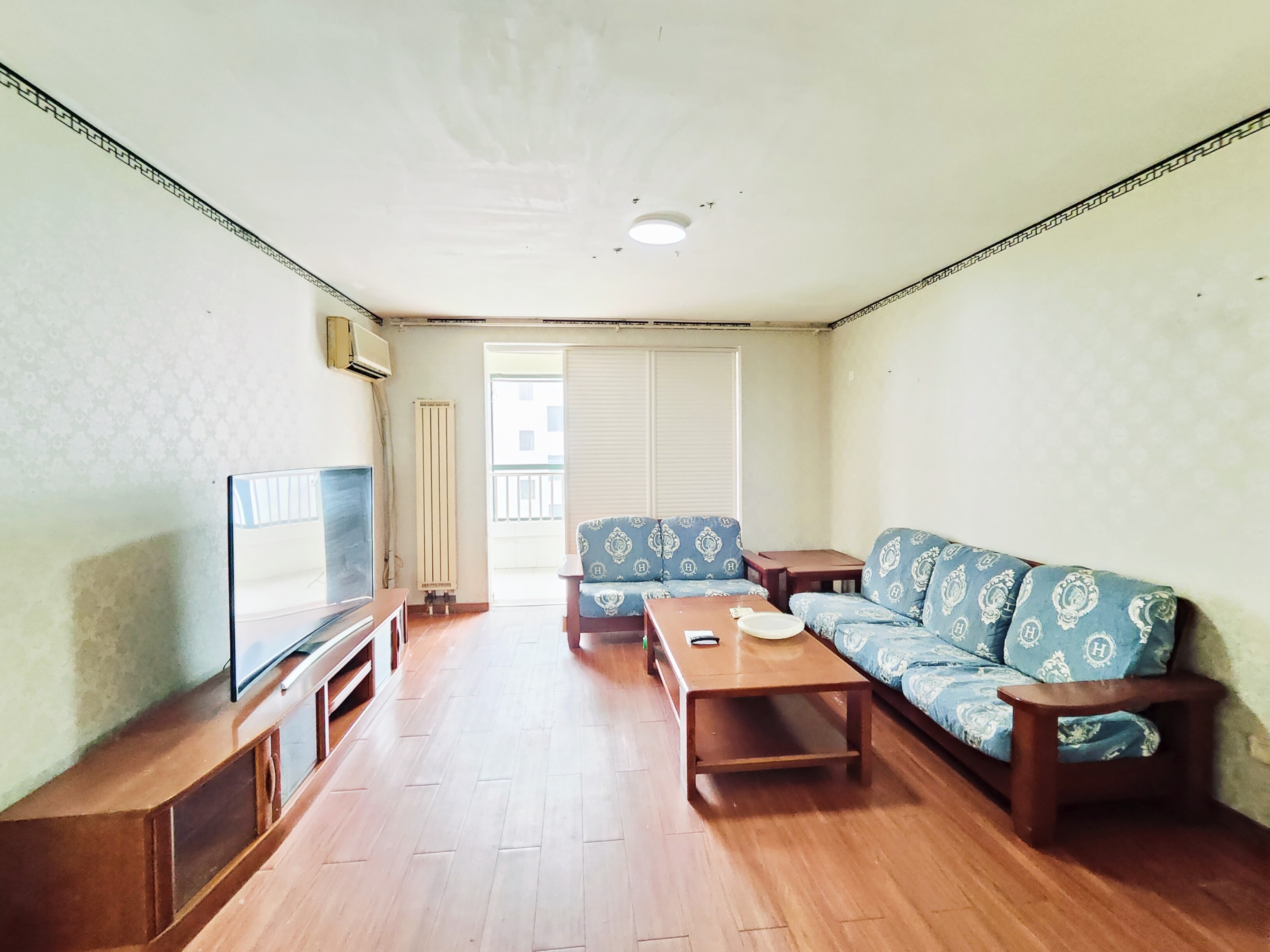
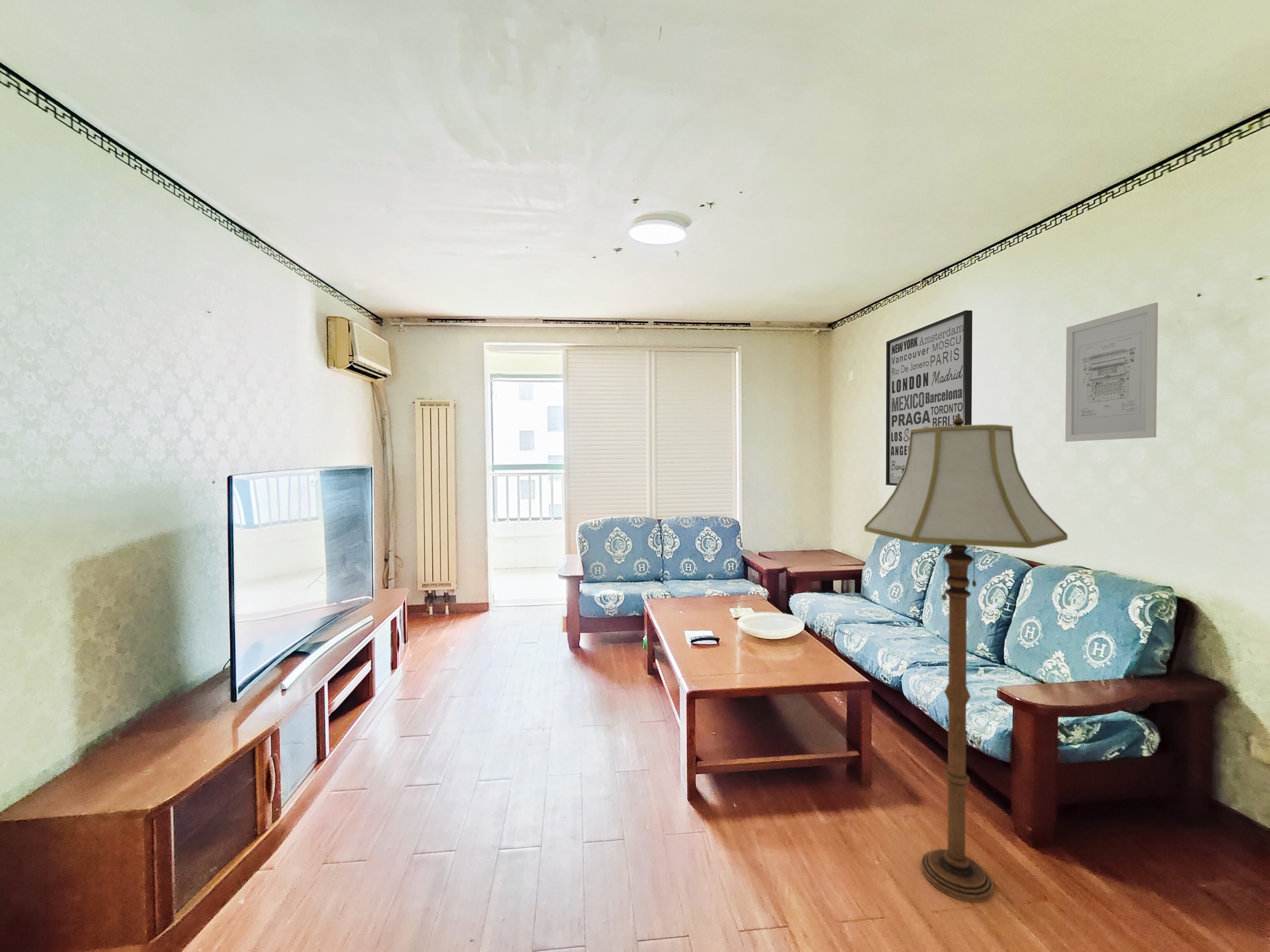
+ floor lamp (958, 646)
+ wall art (1108, 378)
+ wall art (924, 408)
